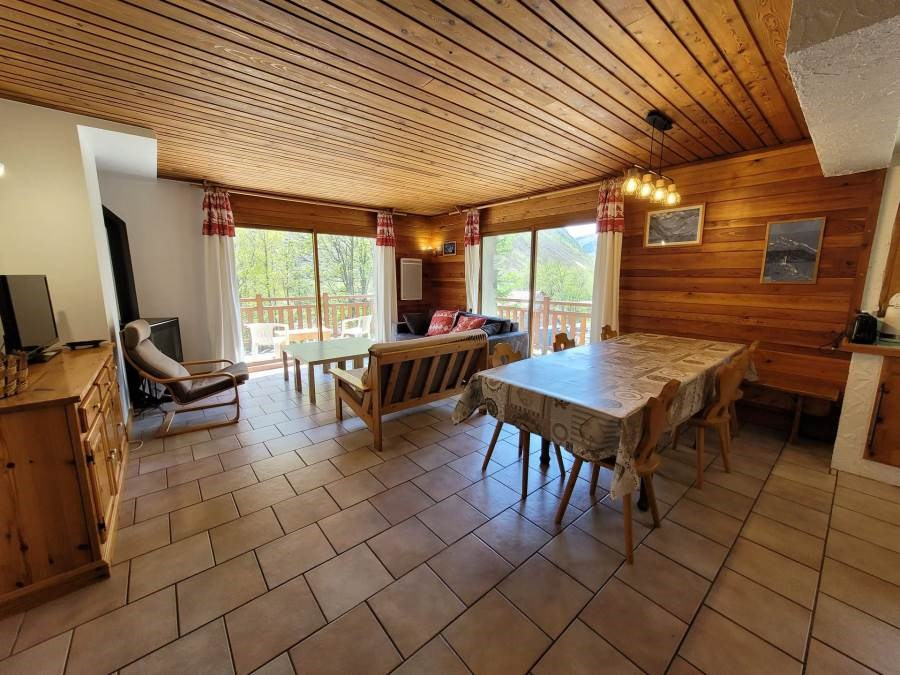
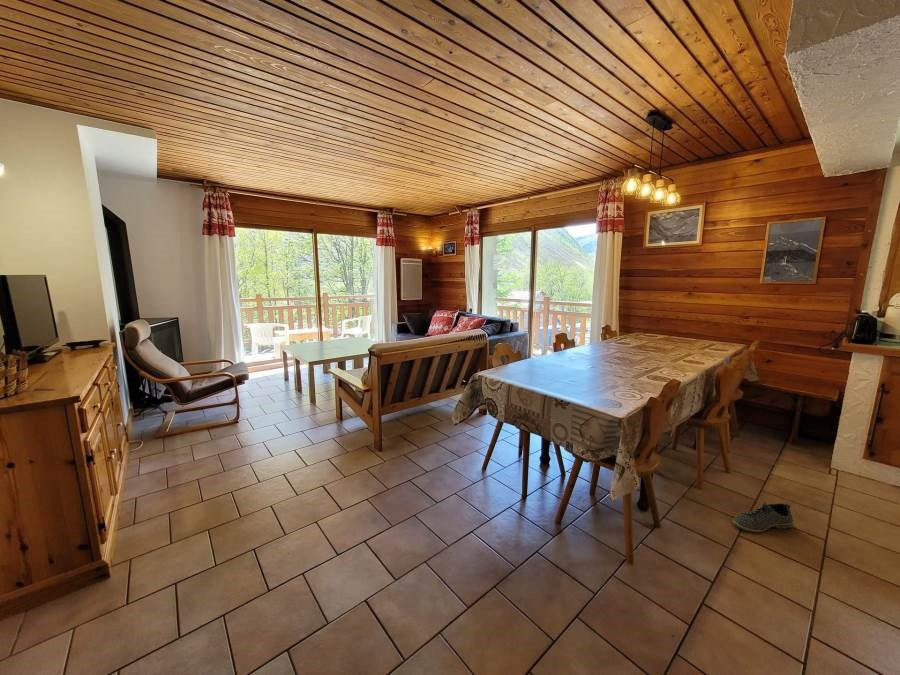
+ shoe (763, 515)
